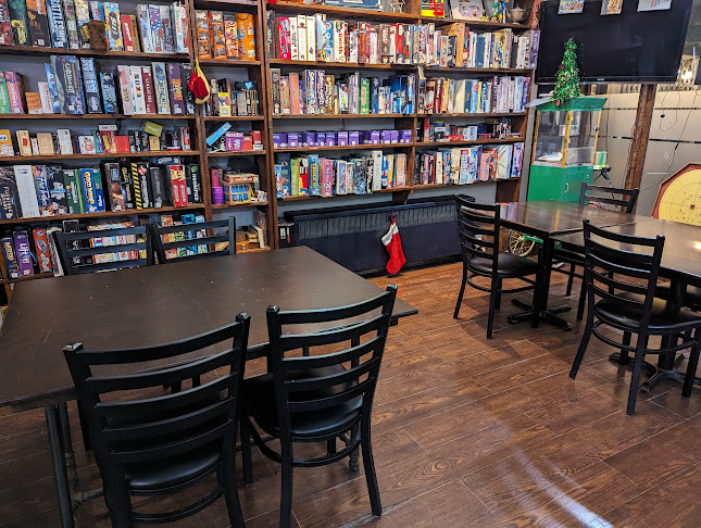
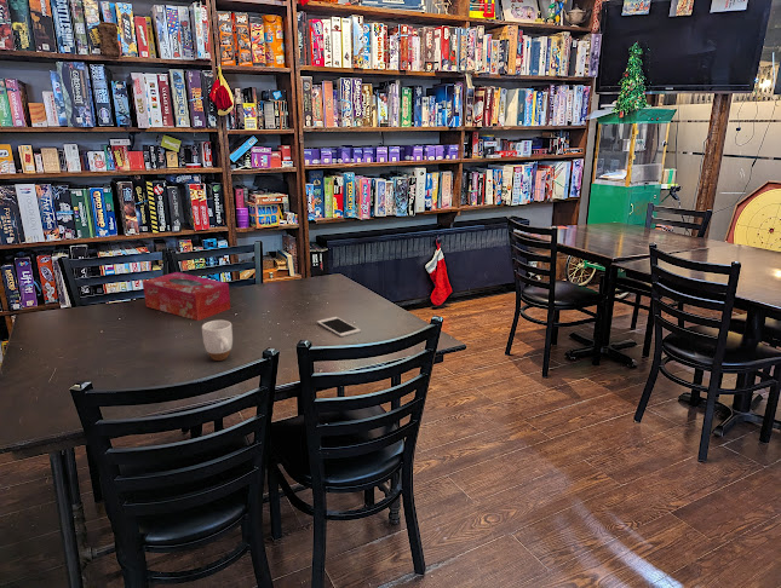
+ cell phone (338, 325)
+ mug (220, 344)
+ tissue box (186, 294)
